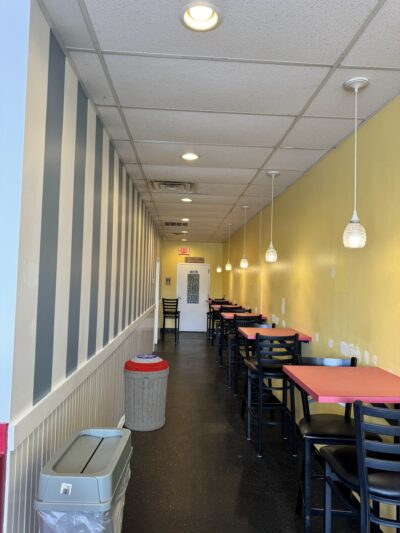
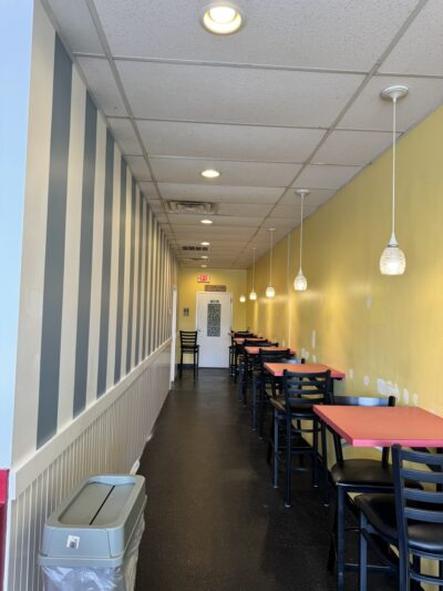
- trash can (145, 389)
